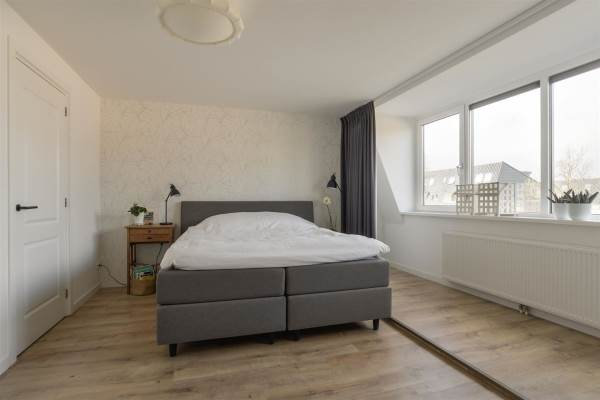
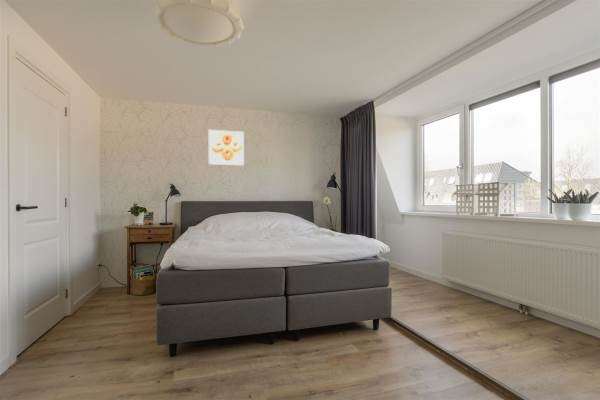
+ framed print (226, 147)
